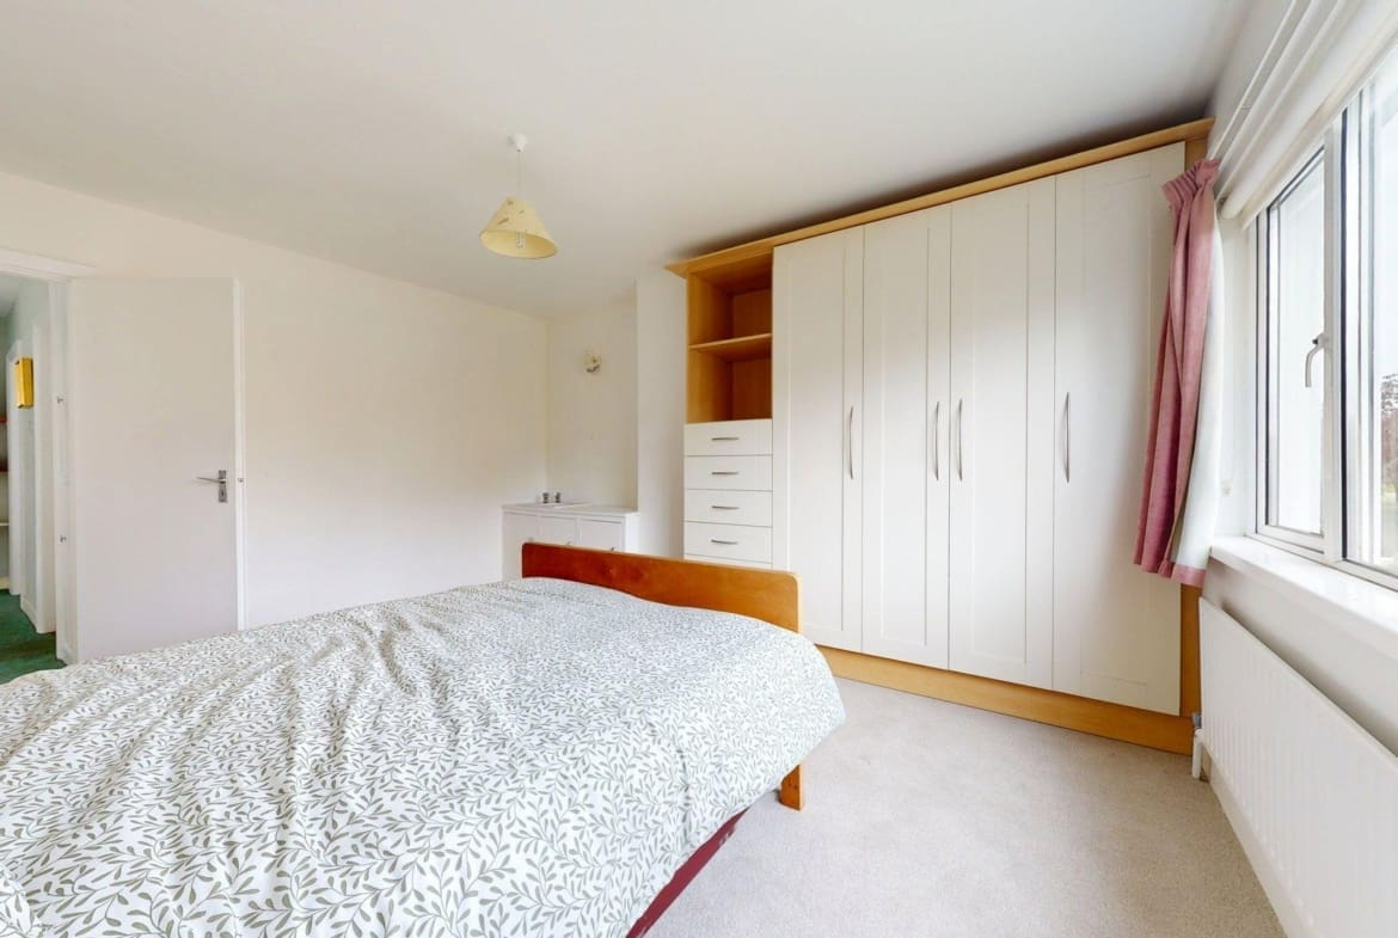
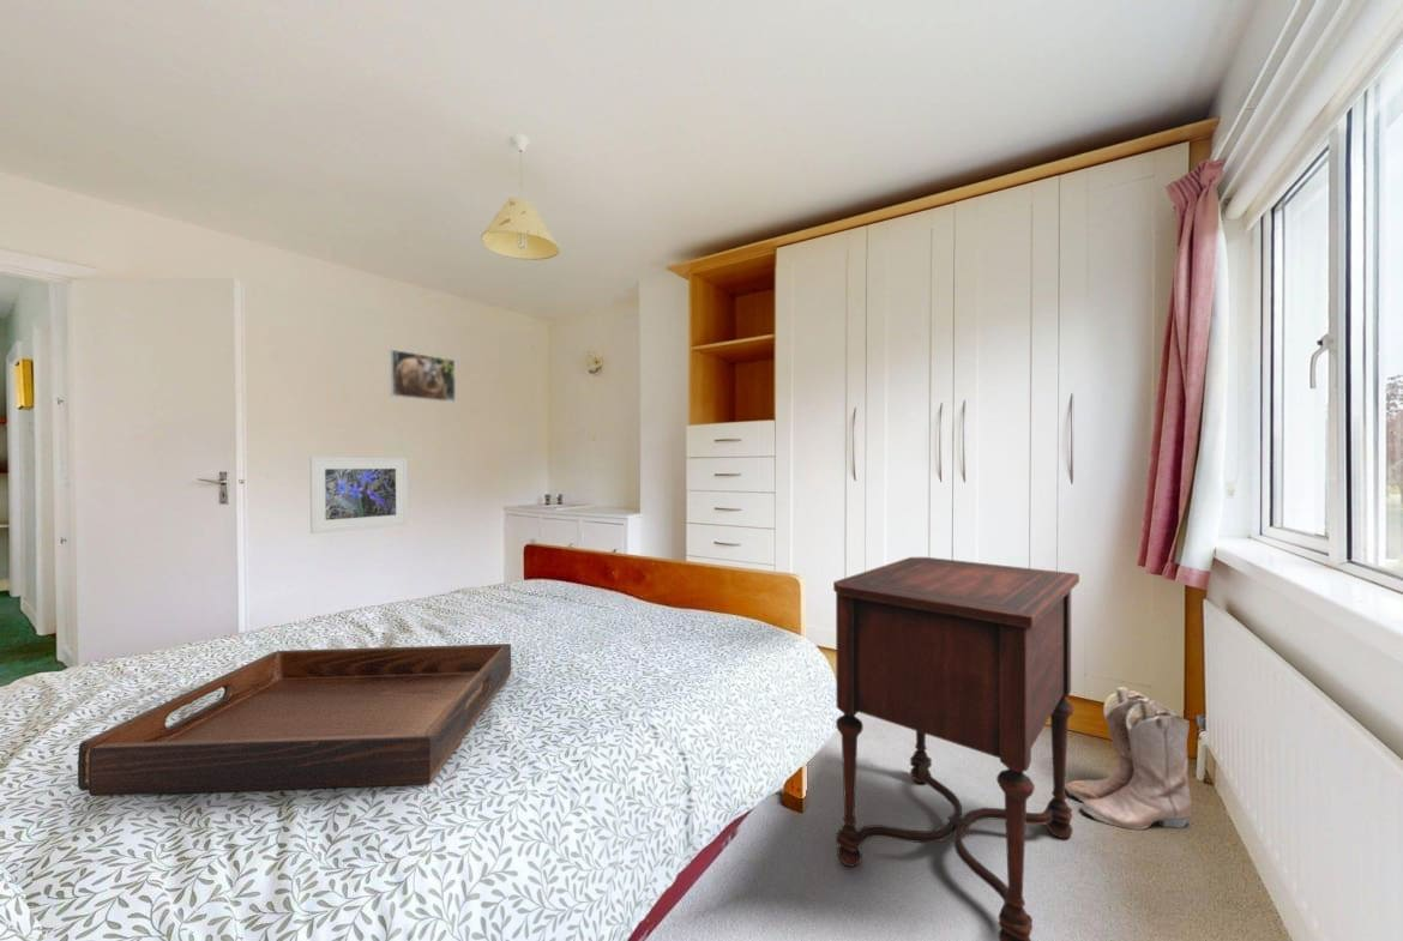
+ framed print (423, 376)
+ serving tray (338, 702)
+ boots (1124, 752)
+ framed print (361, 493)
+ side table (957, 712)
